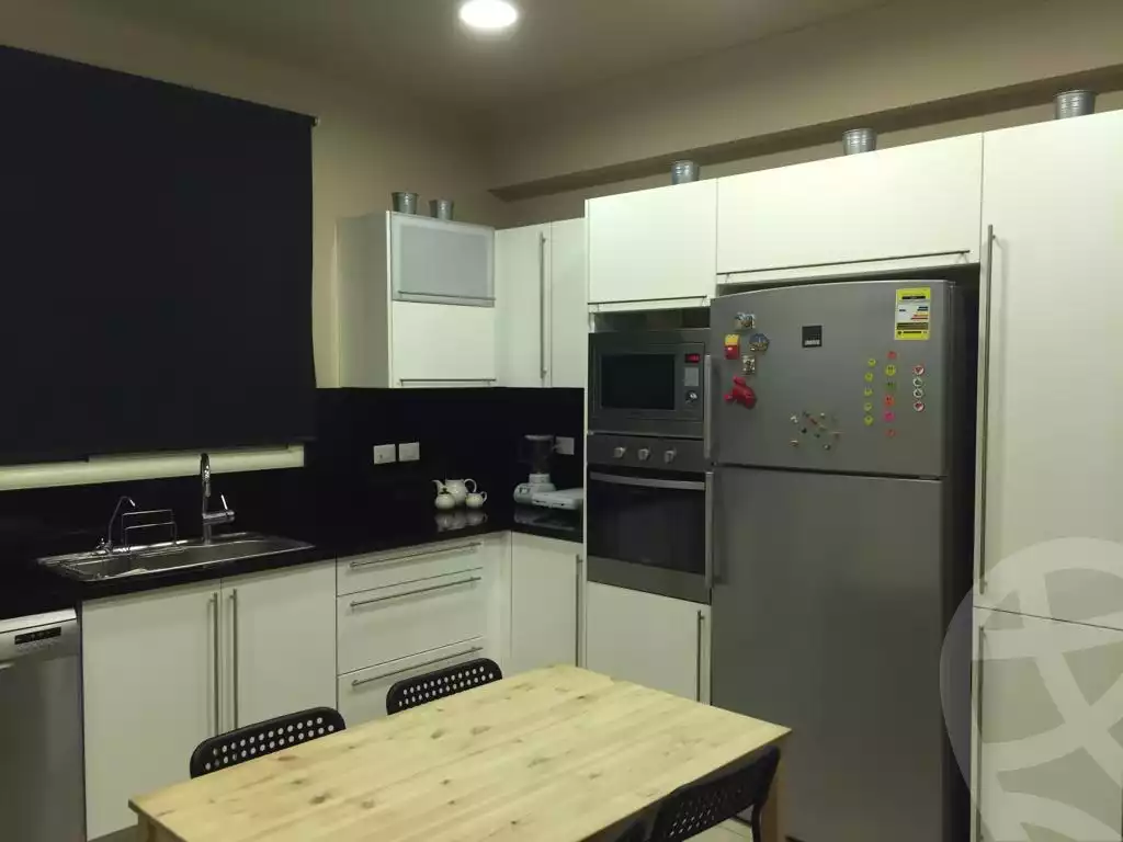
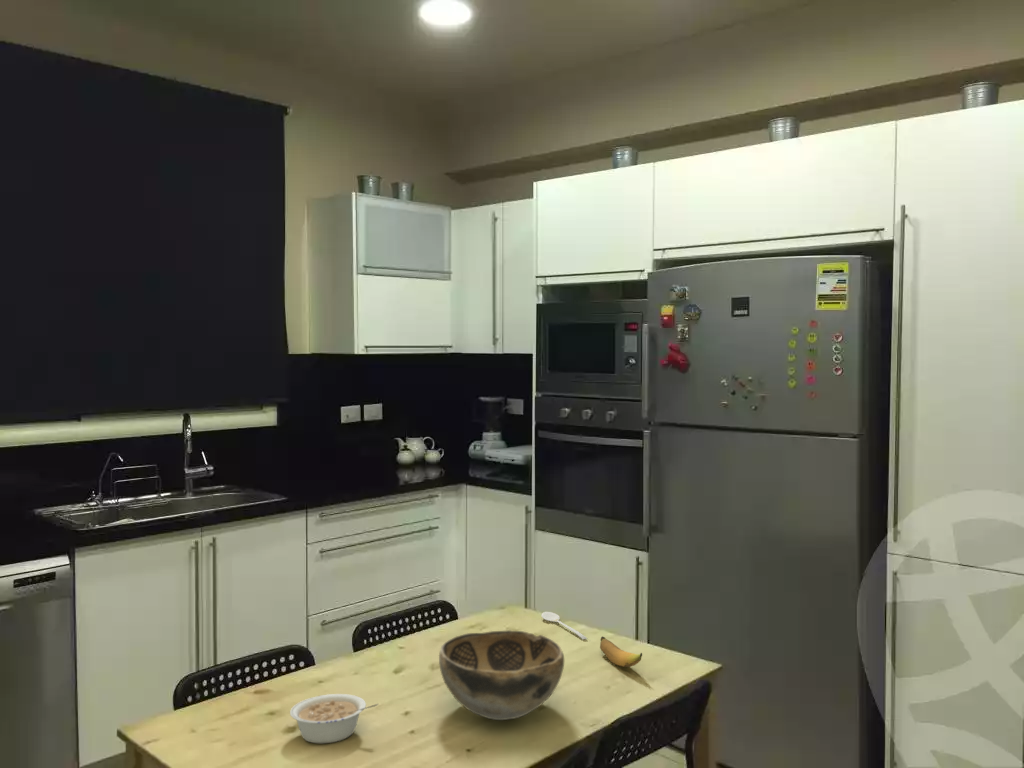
+ banana (620, 652)
+ stirrer (564, 625)
+ legume (331, 717)
+ decorative bowl (501, 680)
